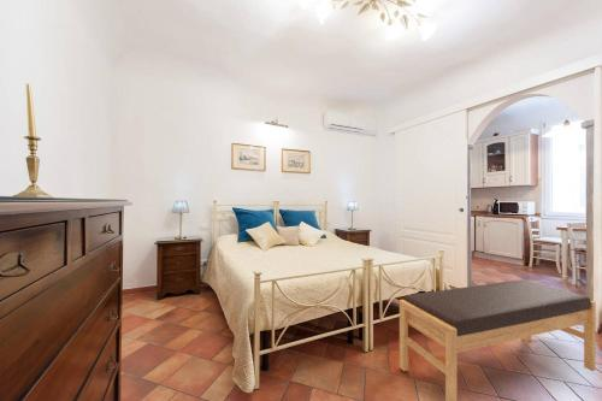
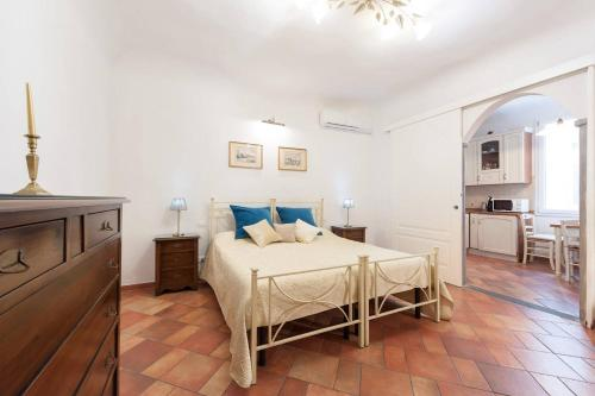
- bench (496, 331)
